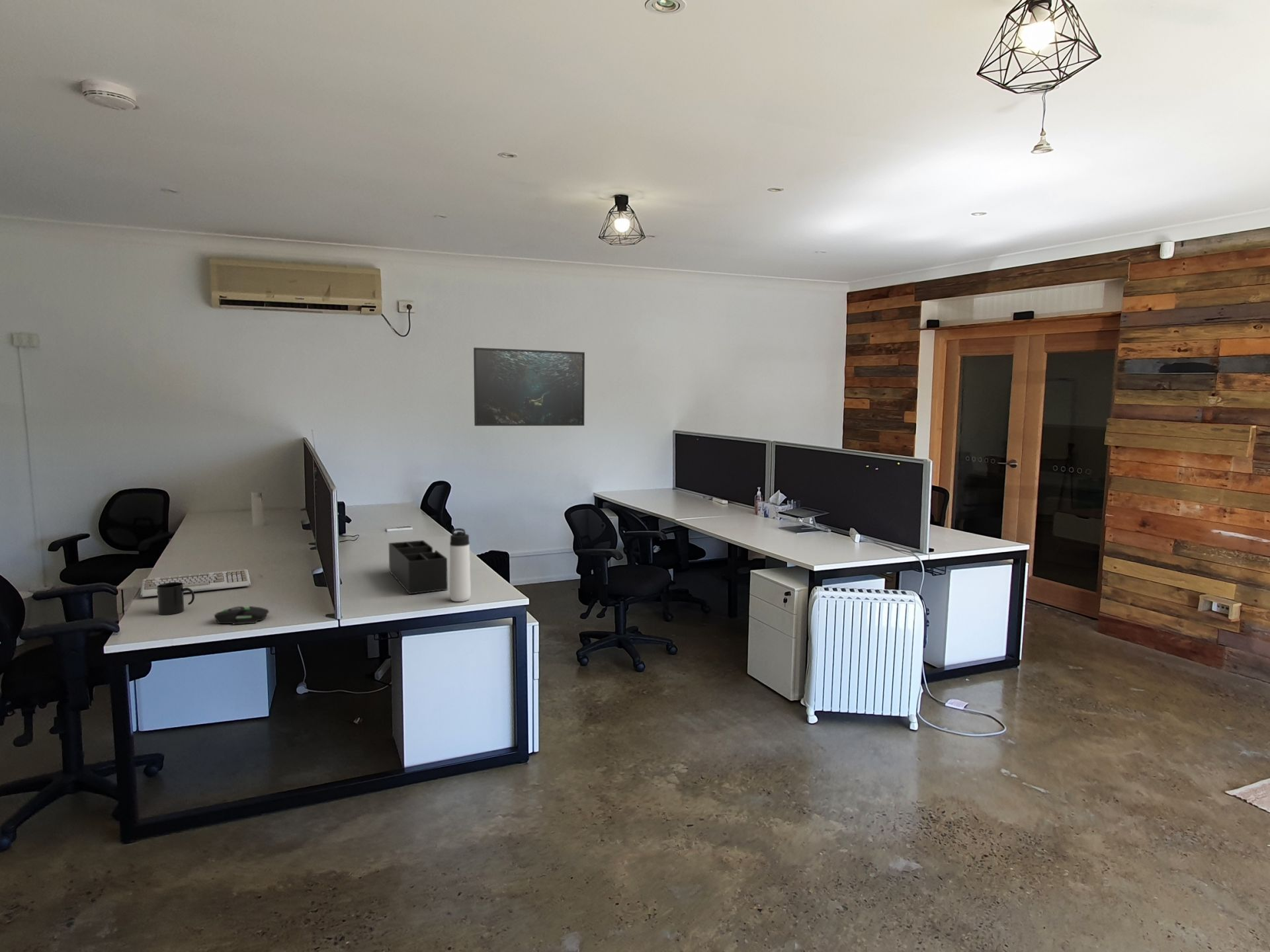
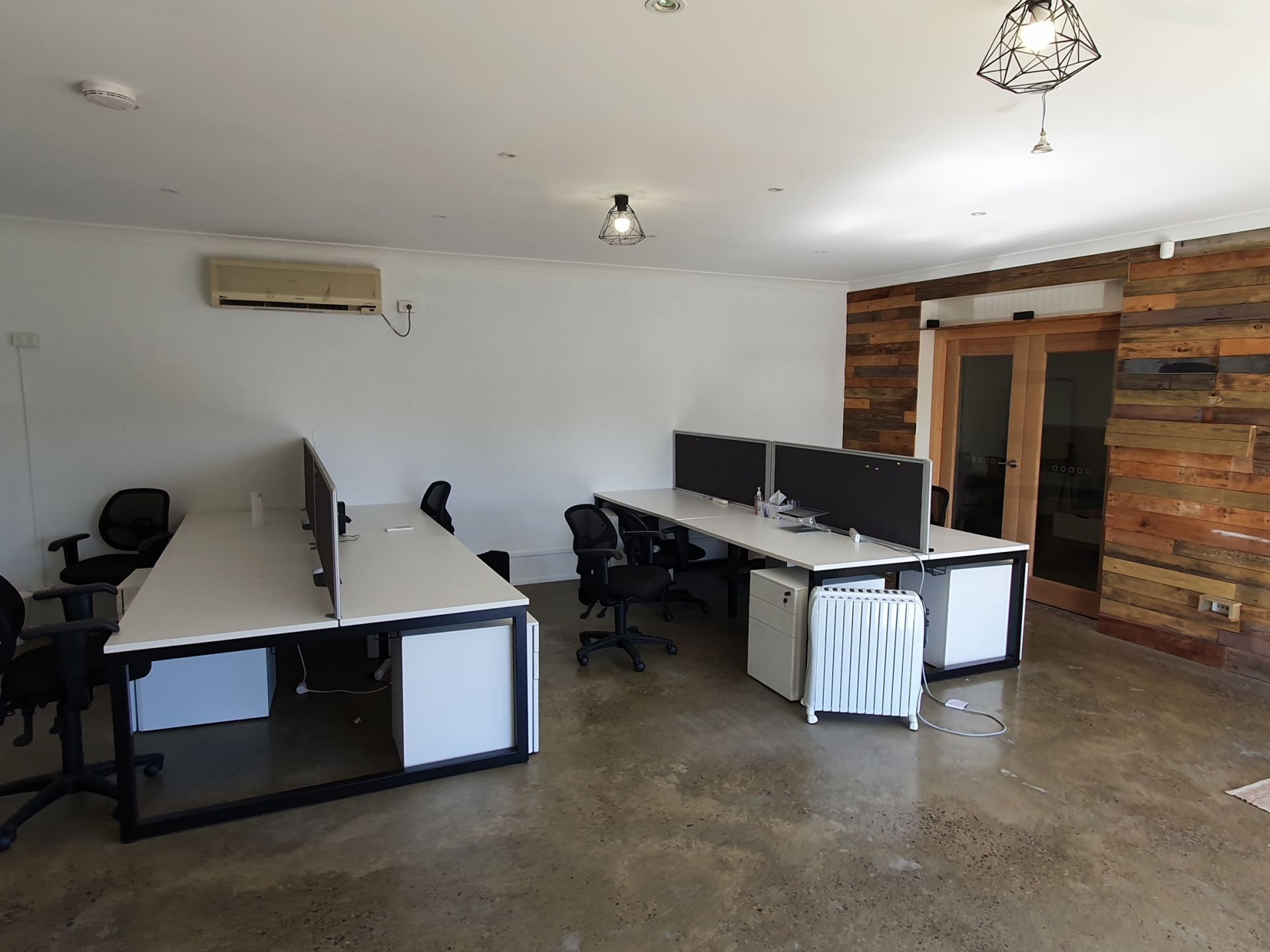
- mug (176, 598)
- keyboard (197, 582)
- mouse (242, 614)
- thermos bottle (459, 564)
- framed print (530, 388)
- desk organizer (417, 565)
